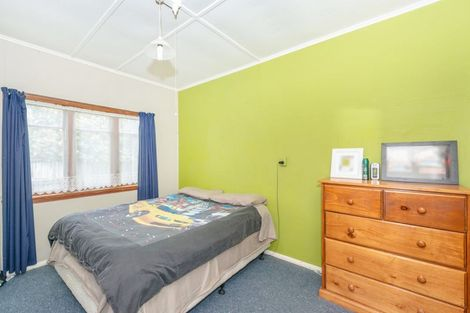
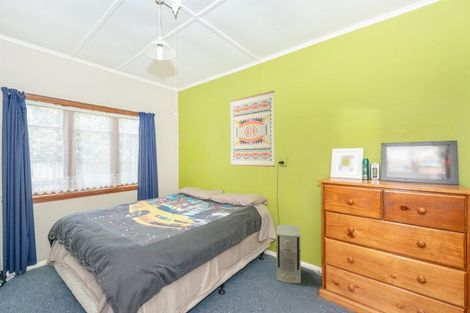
+ air purifier (288, 252)
+ wall art (250, 131)
